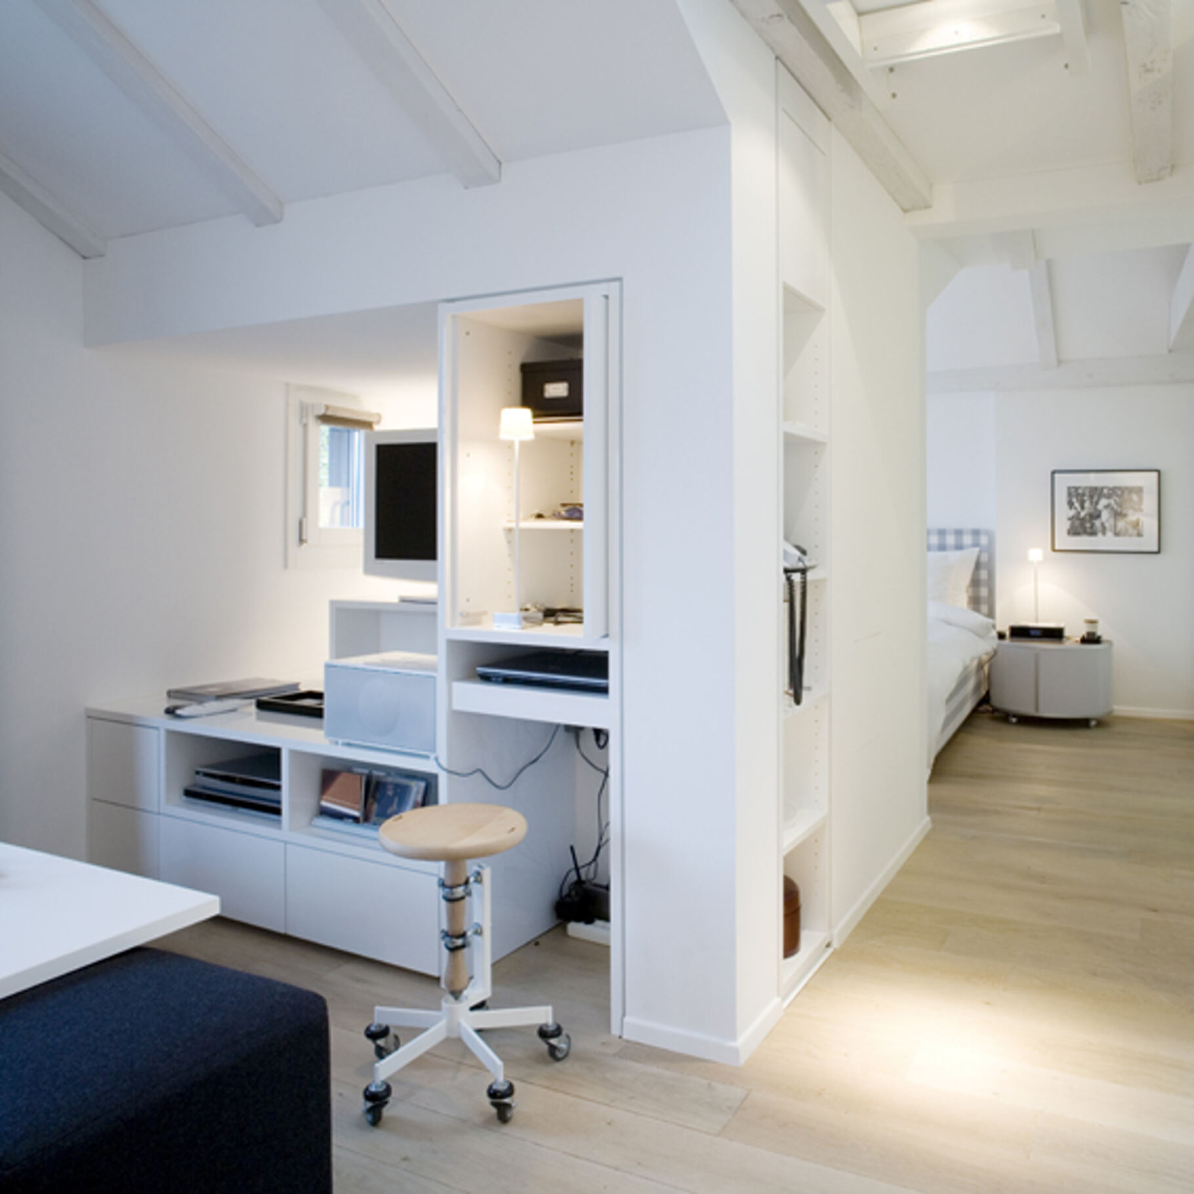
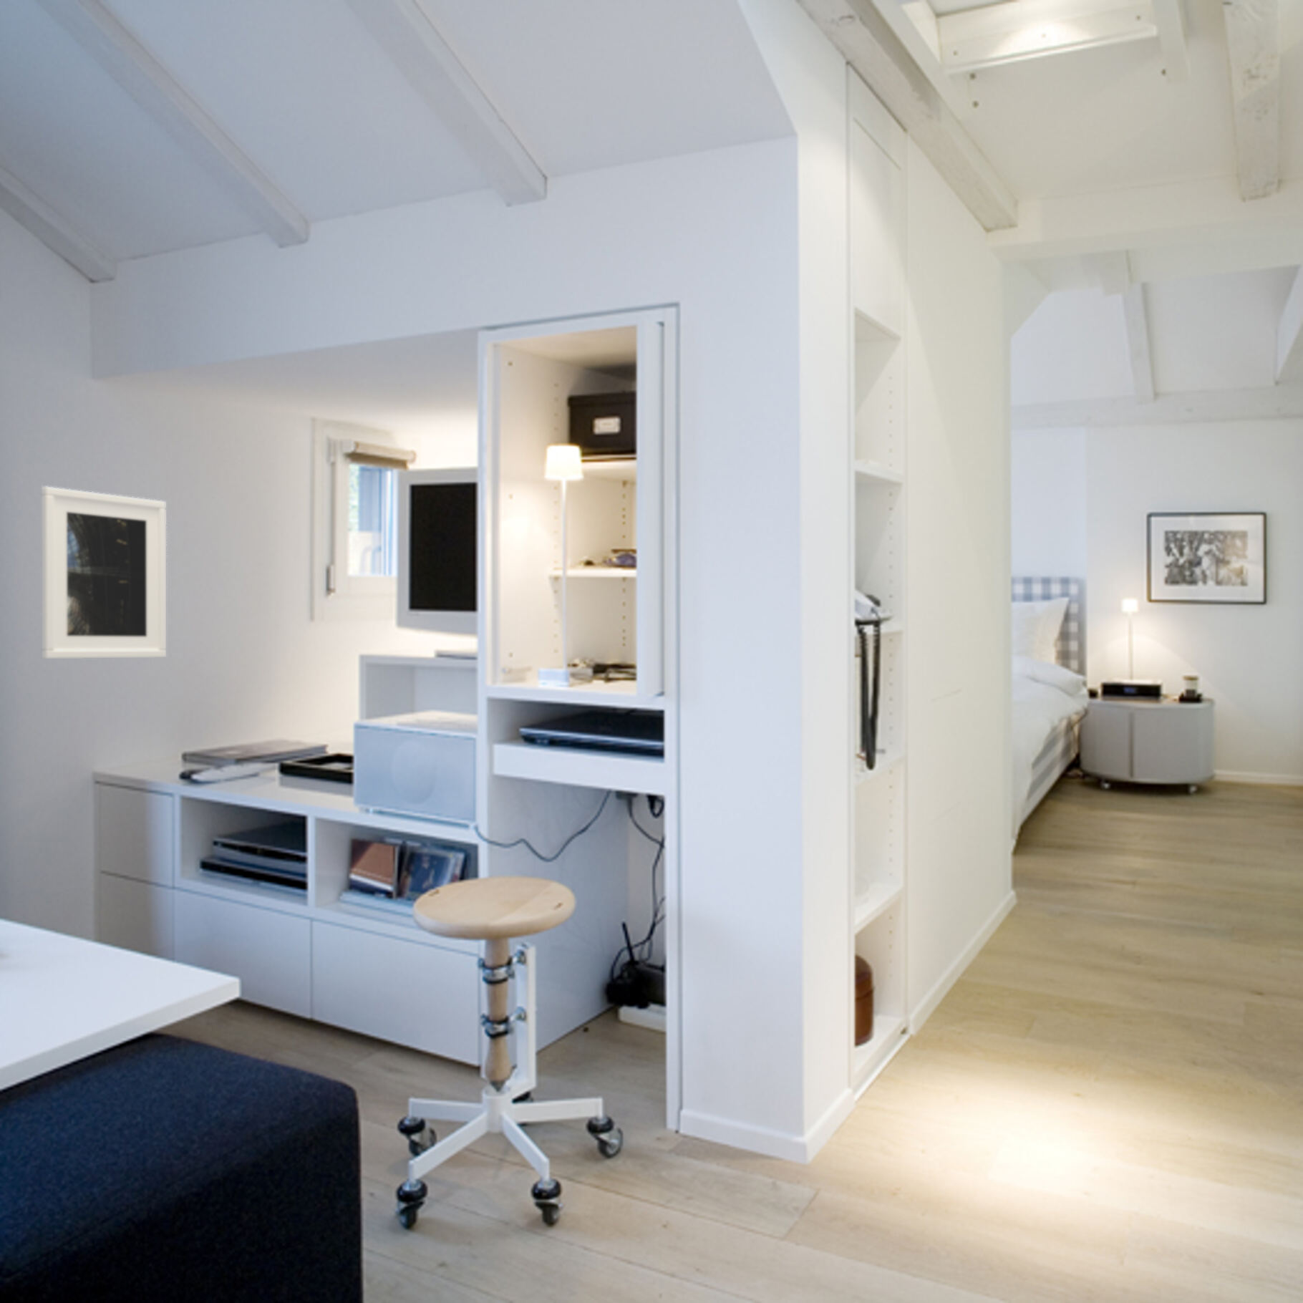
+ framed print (106, 575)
